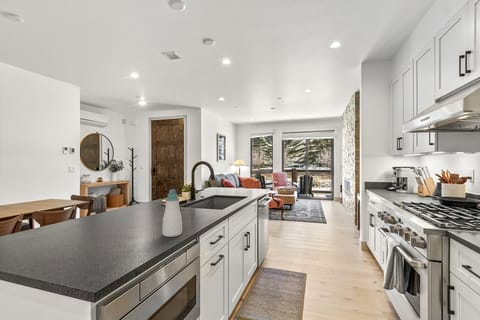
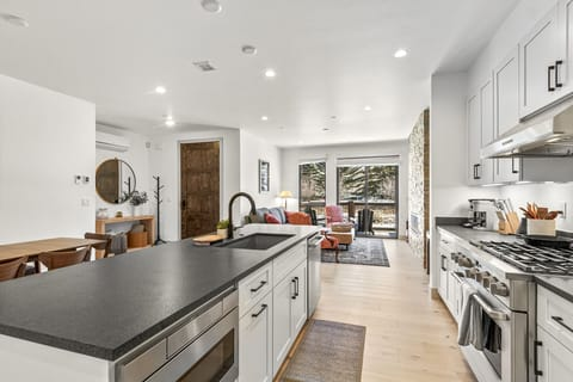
- soap bottle (172, 212)
